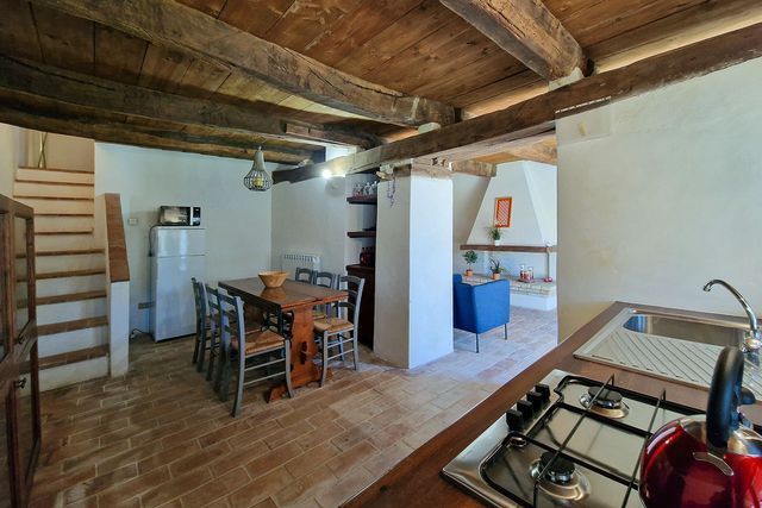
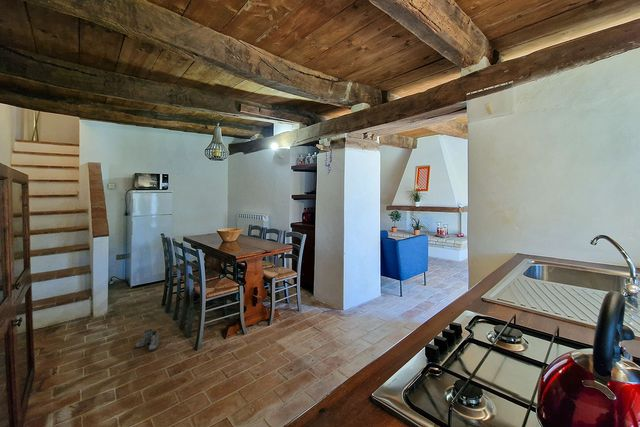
+ boots (148, 338)
